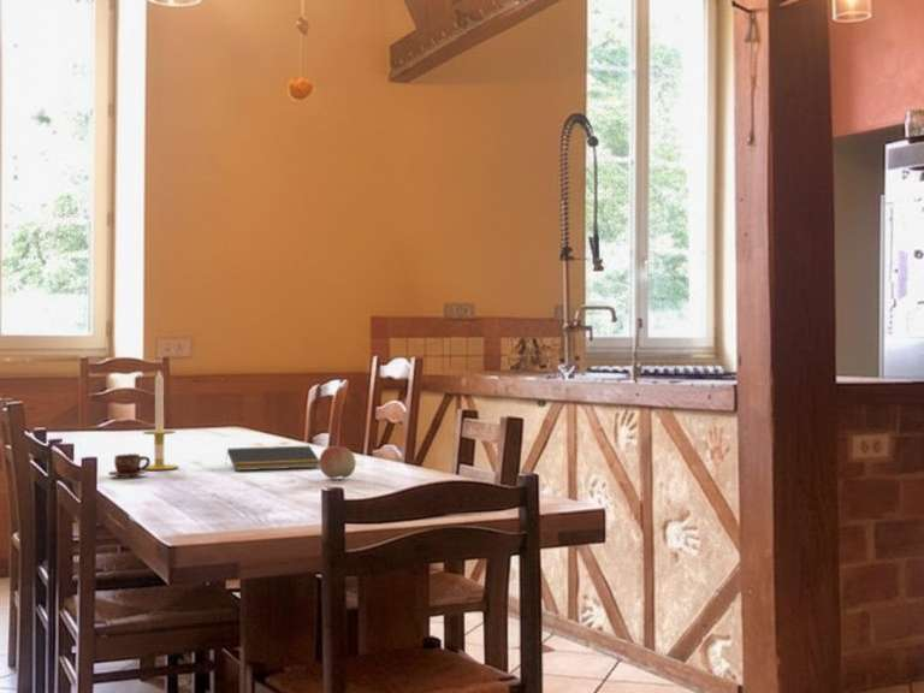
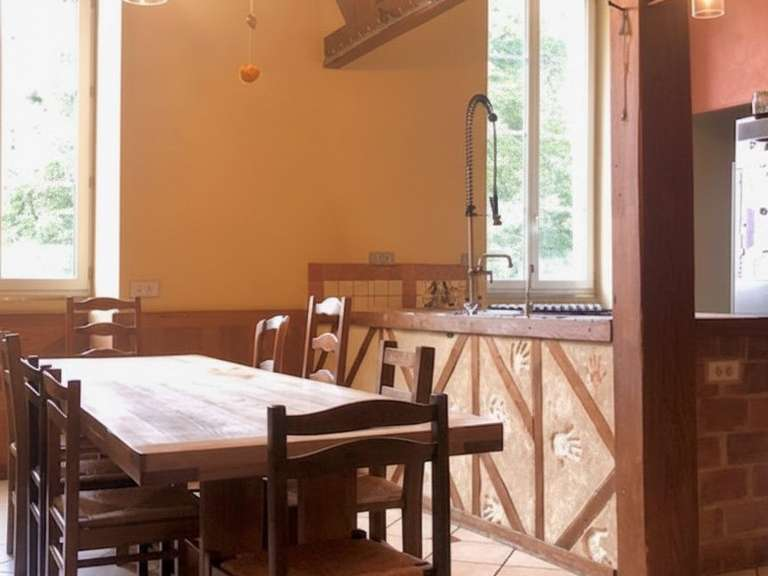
- candle (159, 417)
- fruit (337, 462)
- notepad (273, 457)
- cup (129, 464)
